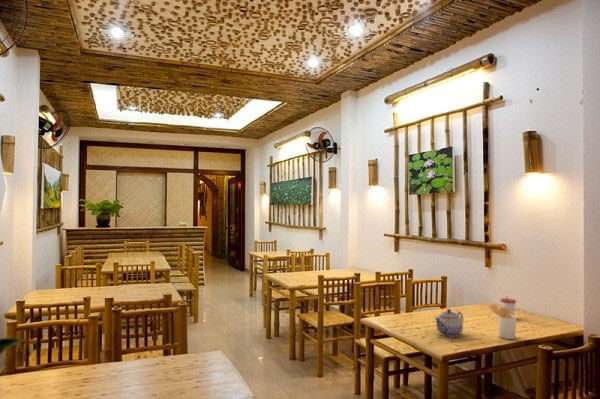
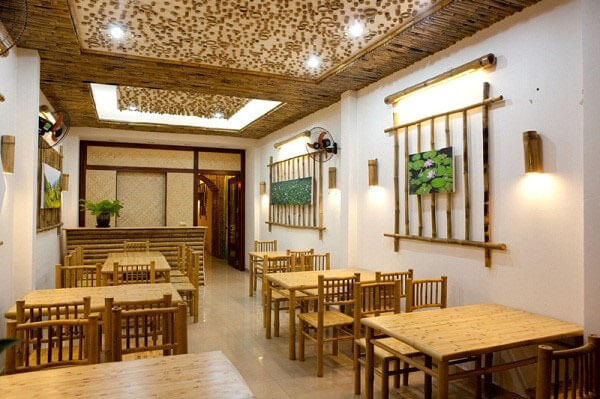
- utensil holder (502, 320)
- cup (508, 306)
- teapot (449, 321)
